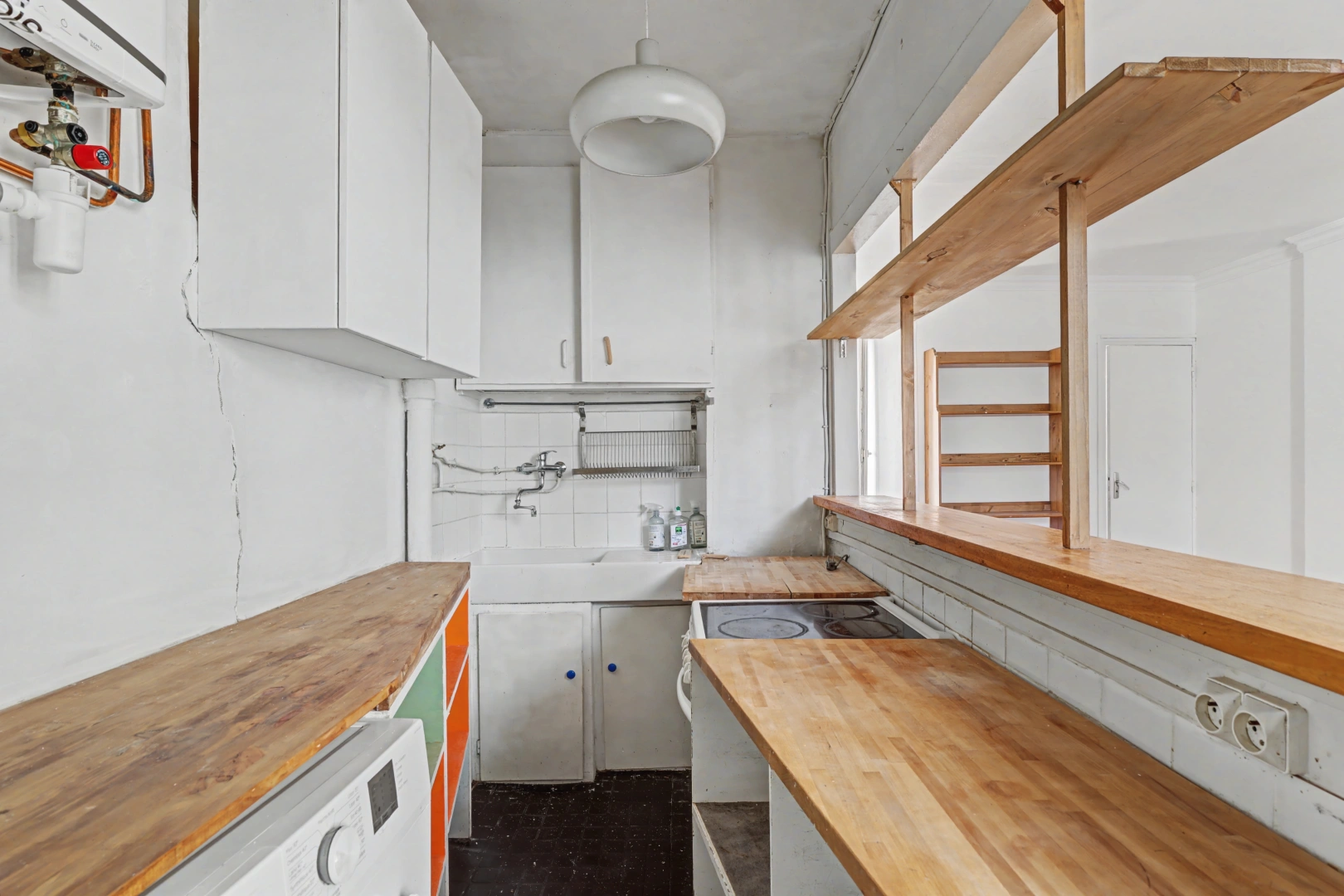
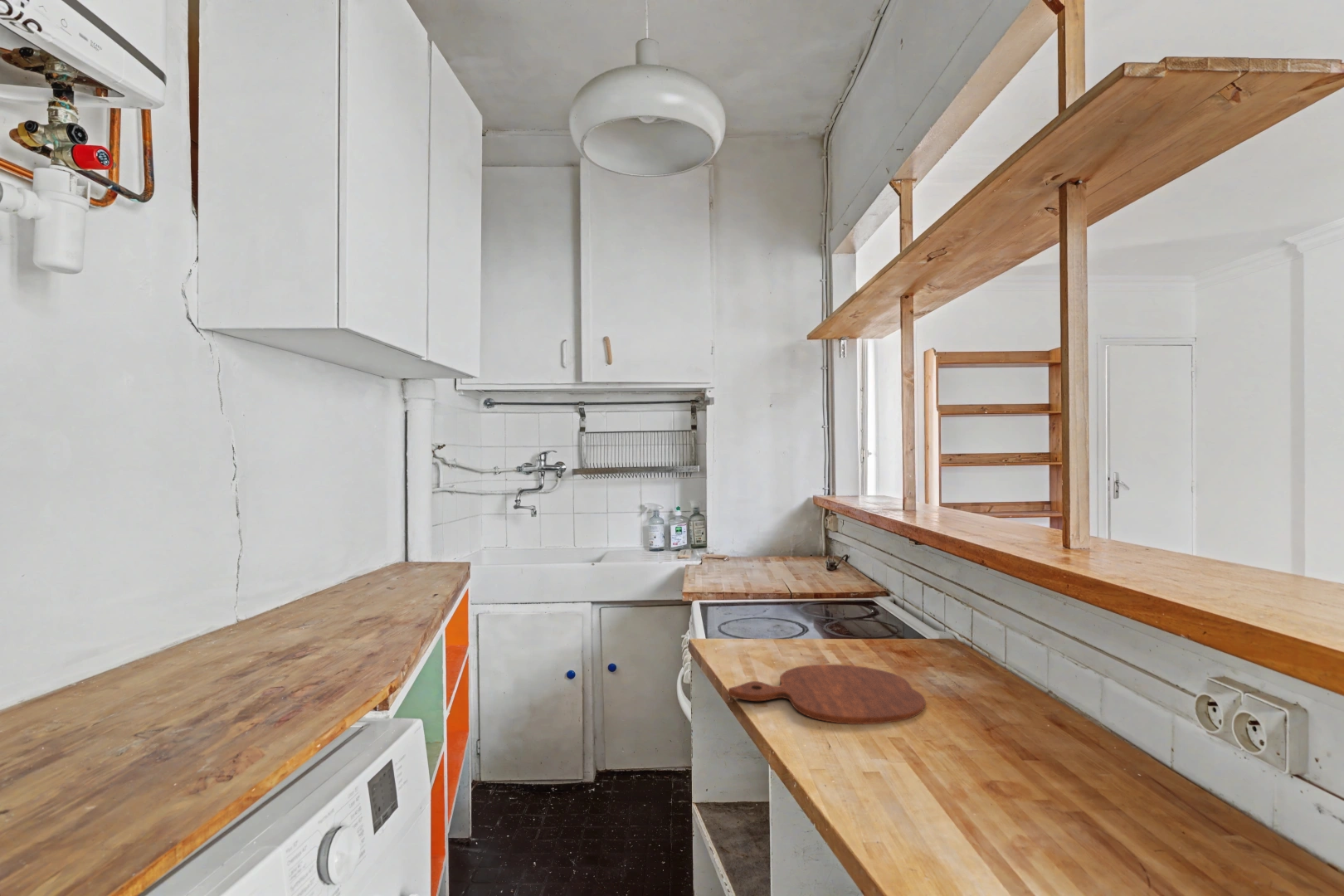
+ cutting board (821, 691)
